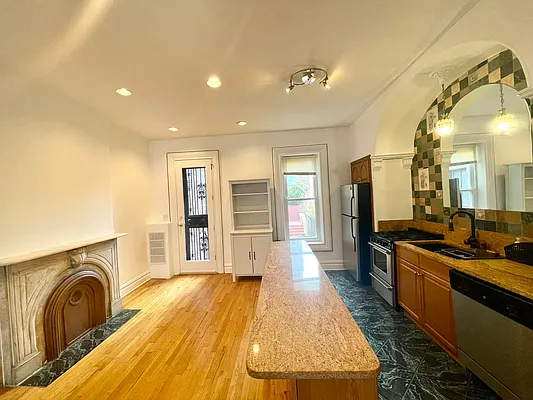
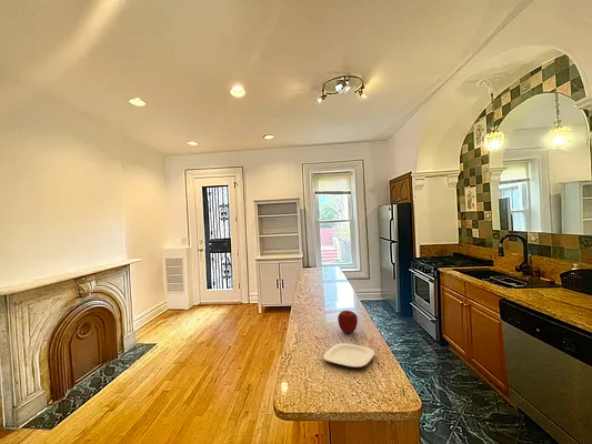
+ plate (349, 355)
+ apple (347, 321)
